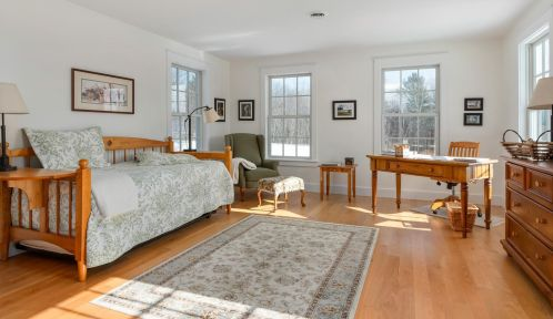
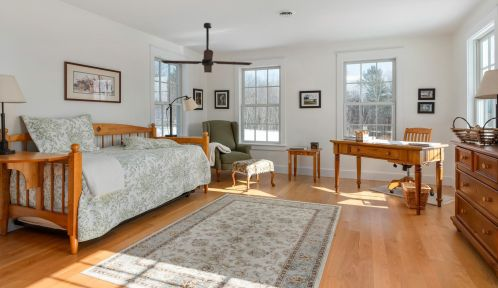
+ ceiling fan (207, 44)
